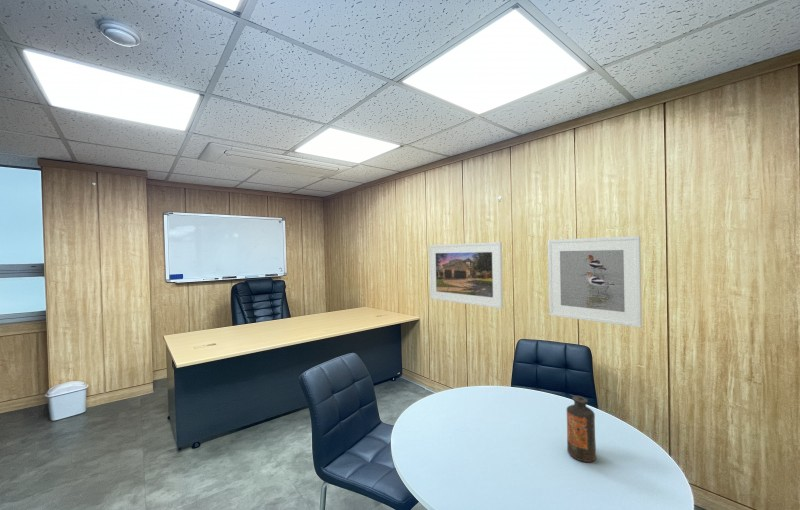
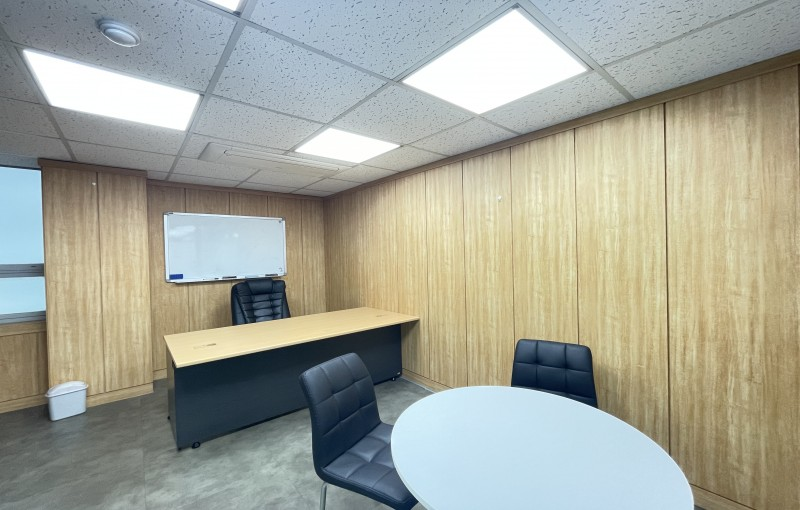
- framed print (590, 279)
- bottle (580, 426)
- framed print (462, 273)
